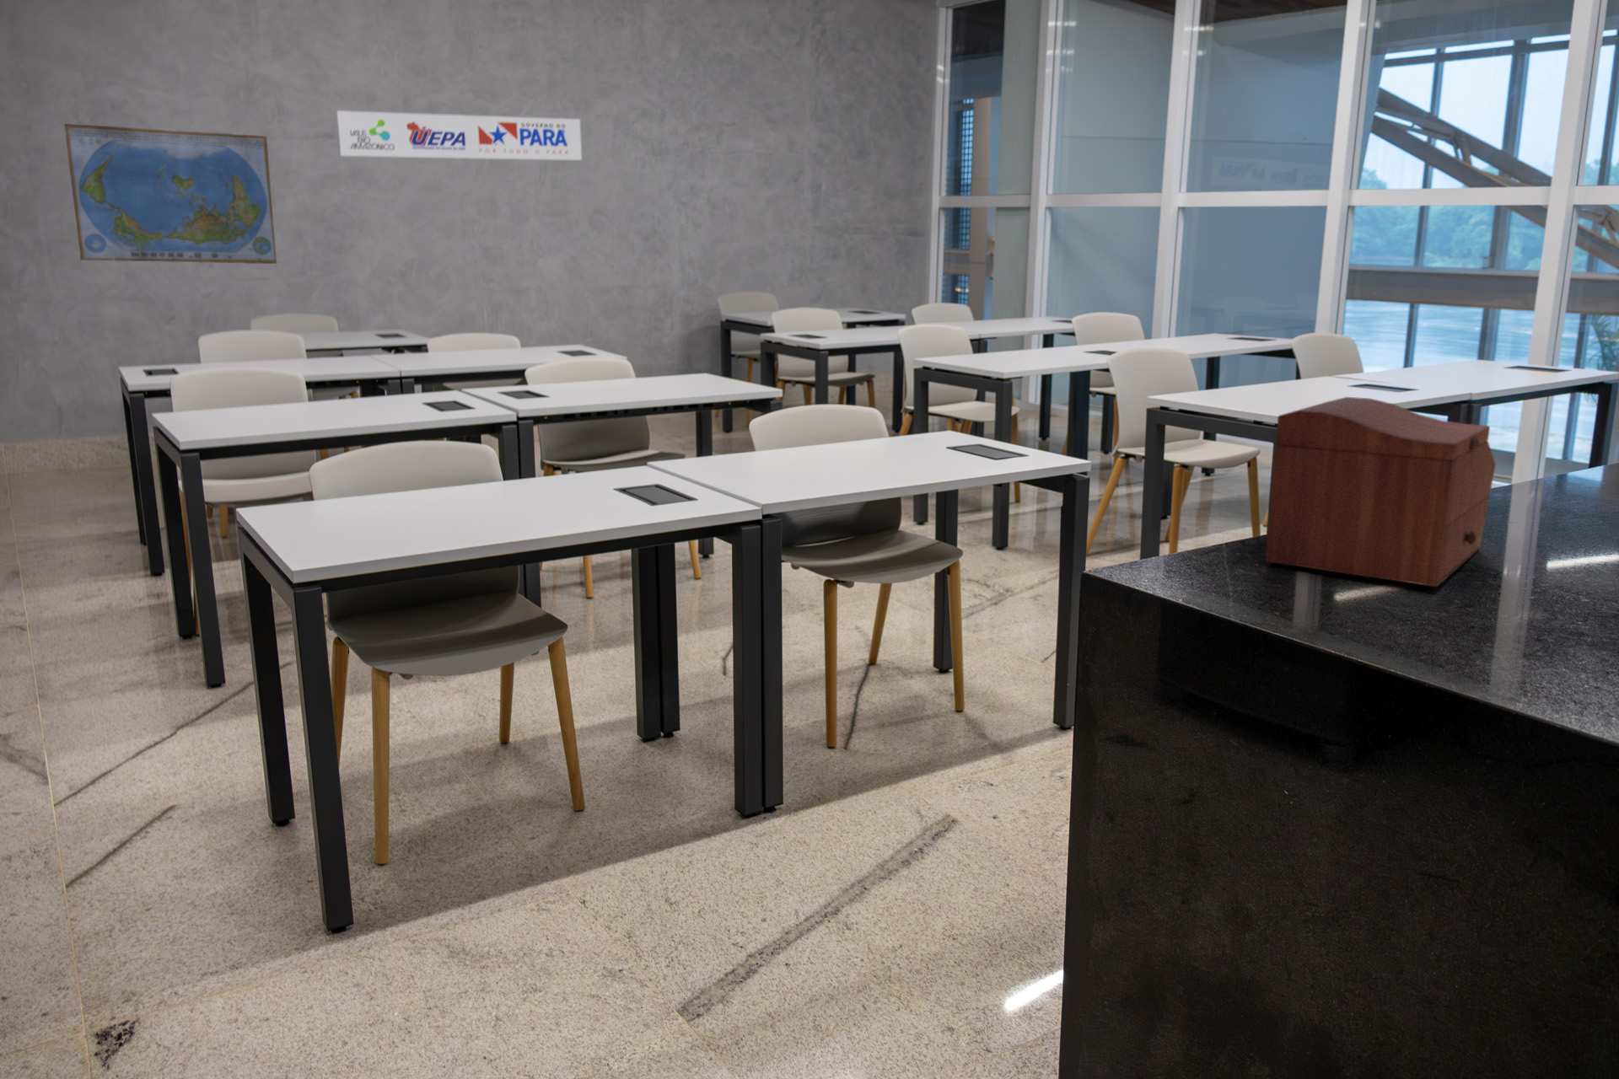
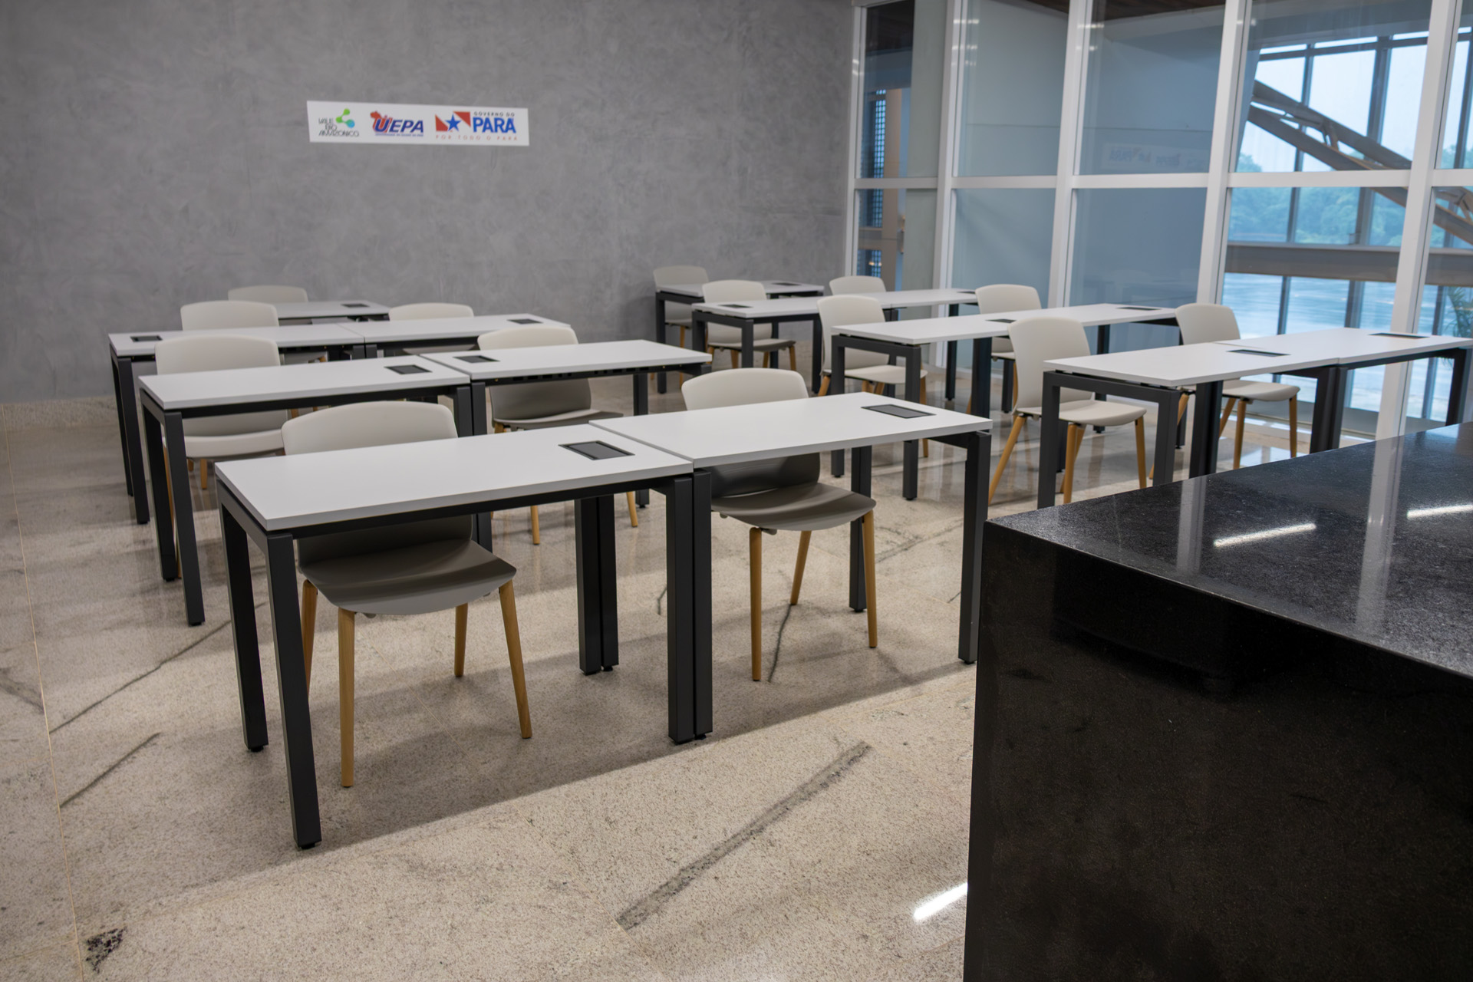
- world map (176, 196)
- sewing box (1391, 480)
